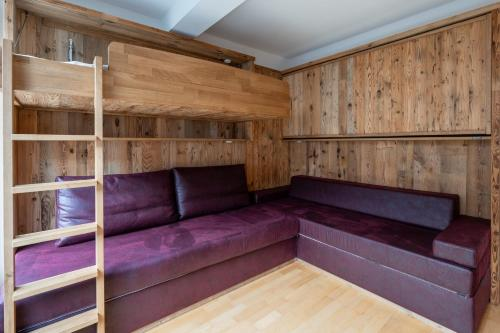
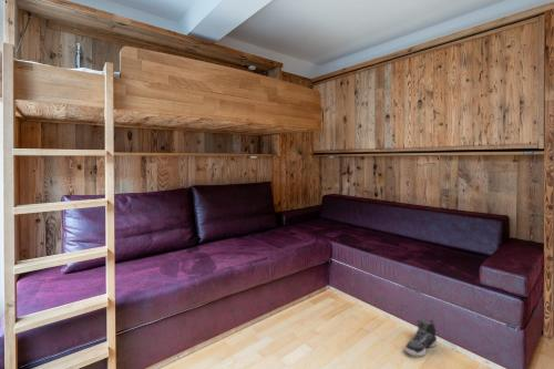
+ sneaker (420, 335)
